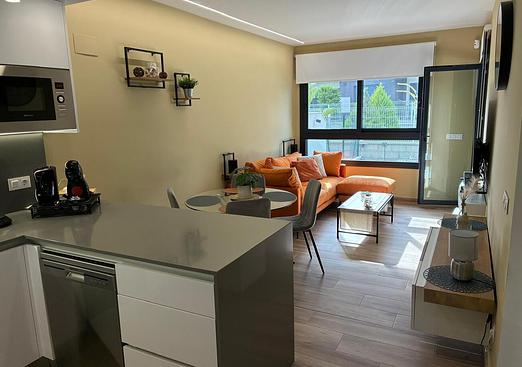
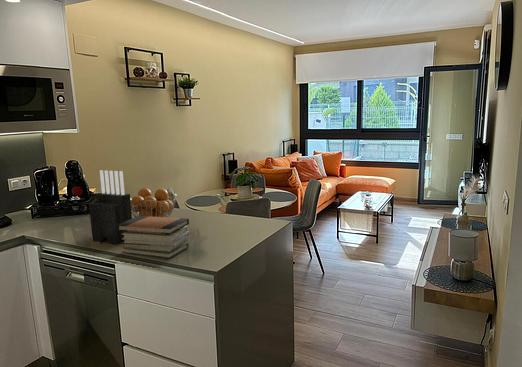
+ fruit basket (152, 206)
+ knife block (108, 206)
+ book stack (155, 236)
